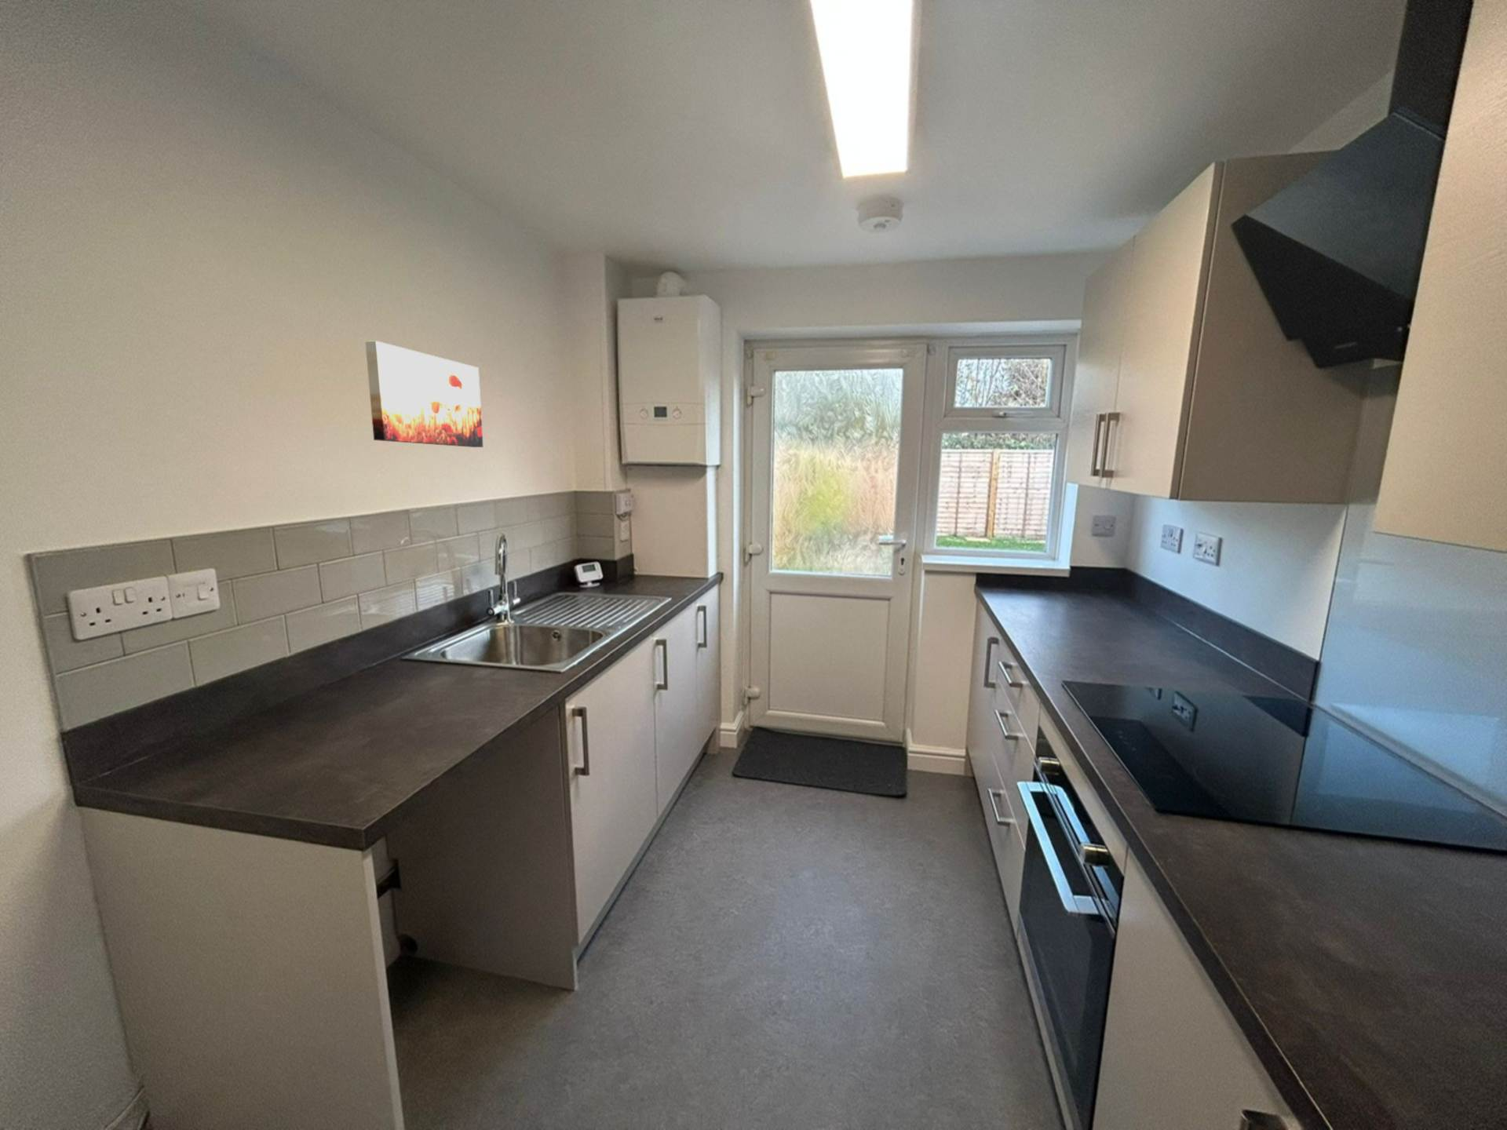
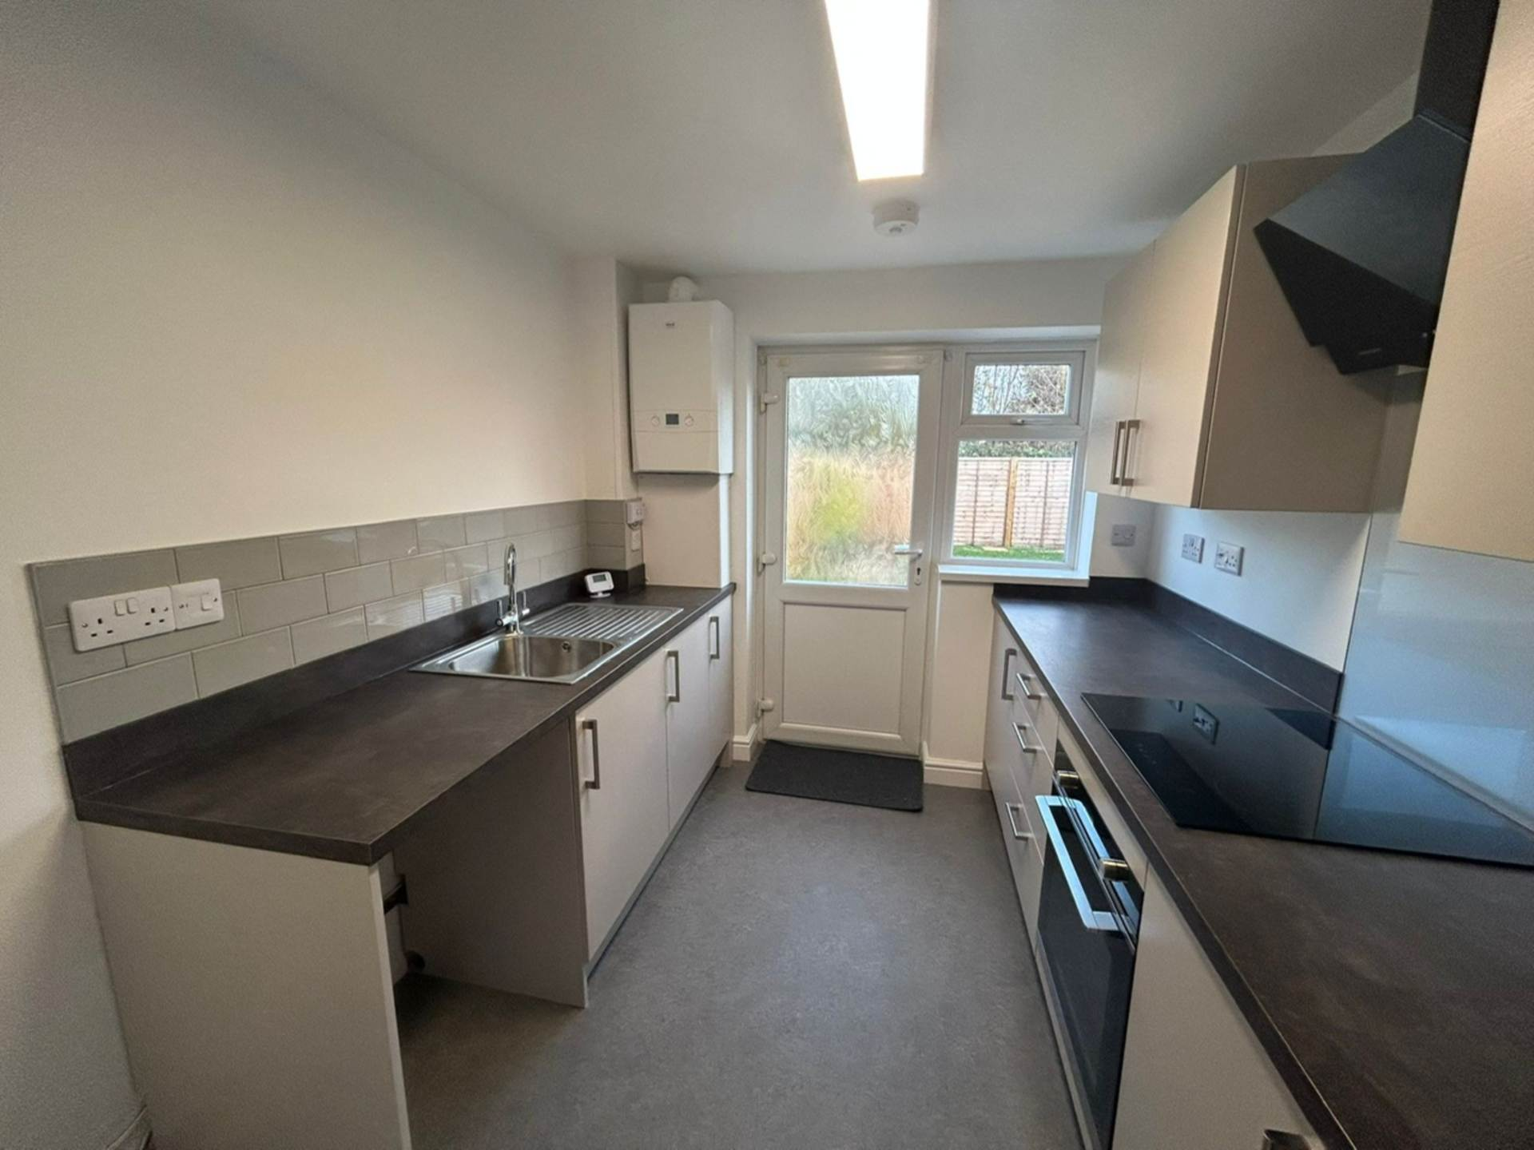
- wall art (431, 400)
